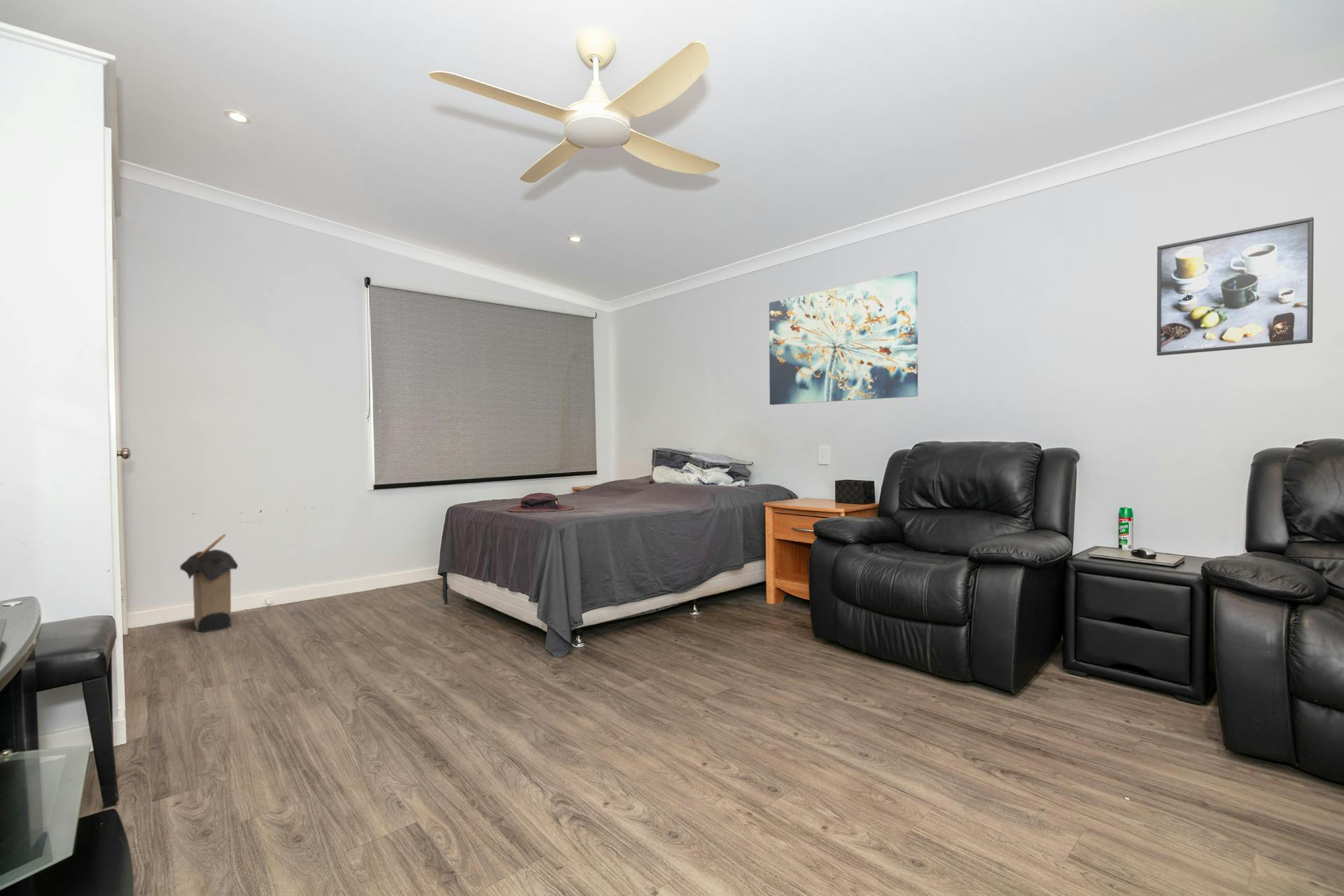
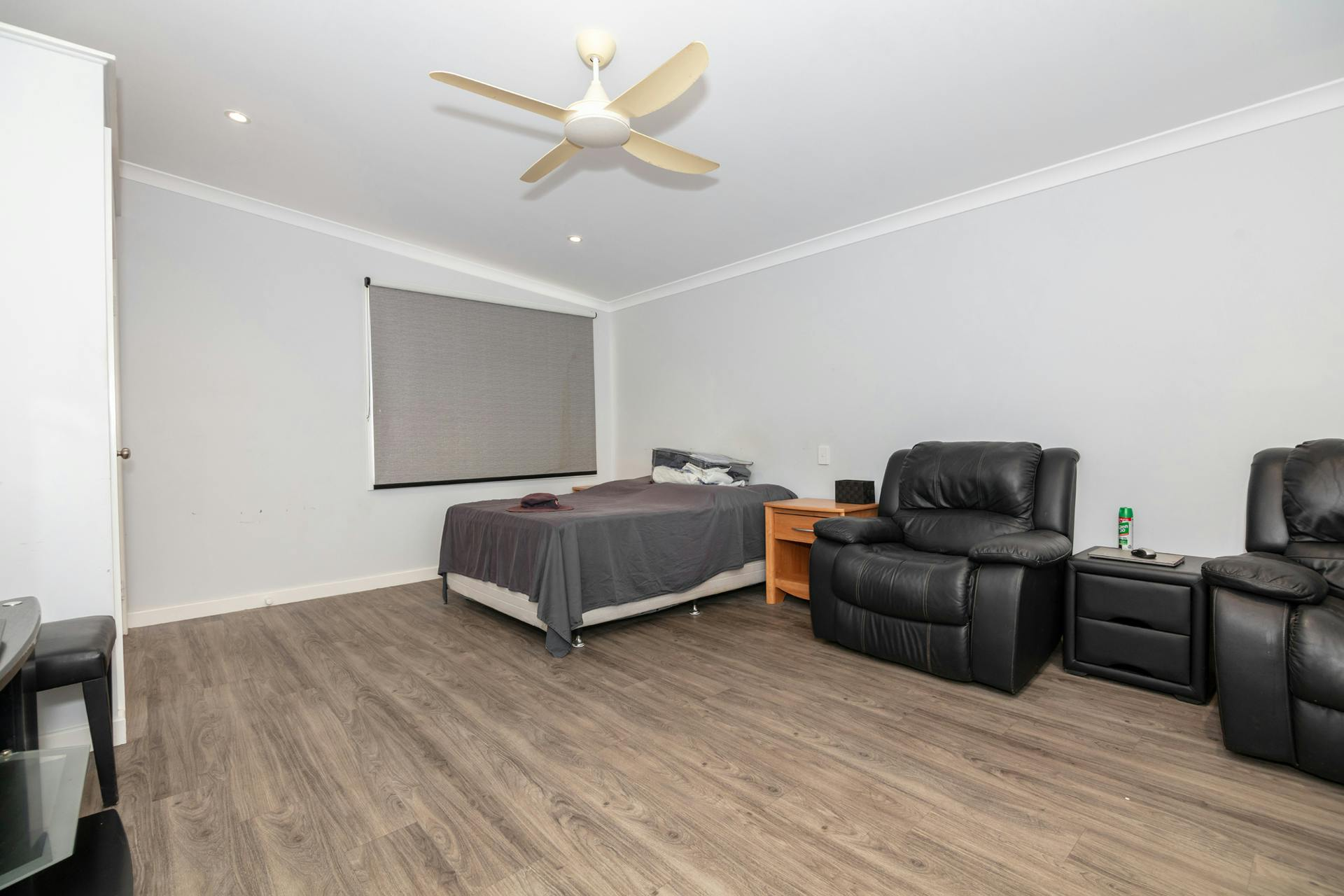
- laundry hamper (209, 579)
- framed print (1229, 291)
- wall art (836, 344)
